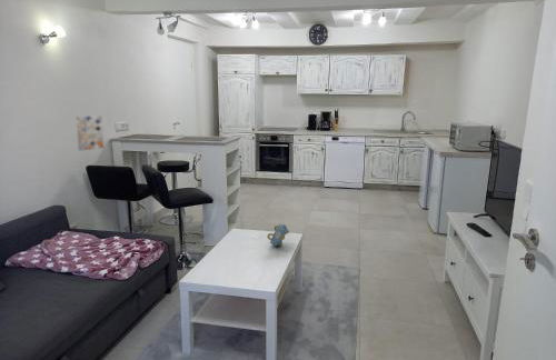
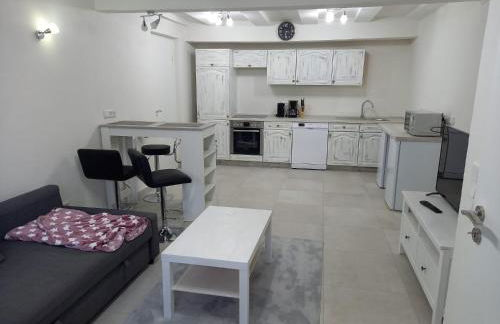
- wall art (90, 132)
- decorative bowl (278, 234)
